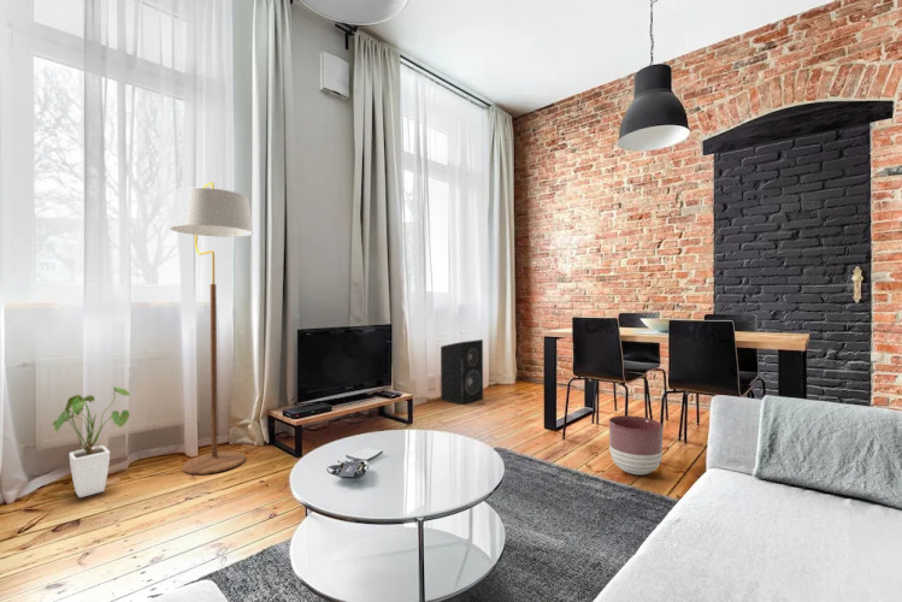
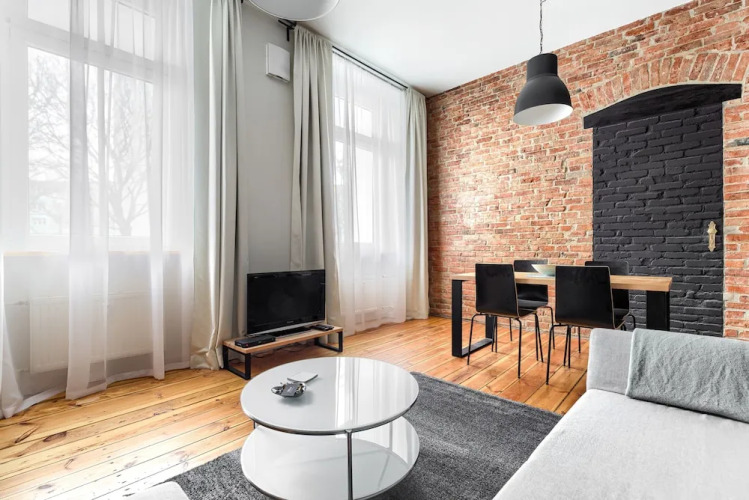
- house plant (96, 439)
- floor lamp (211, 321)
- speaker (460, 368)
- planter (635, 447)
